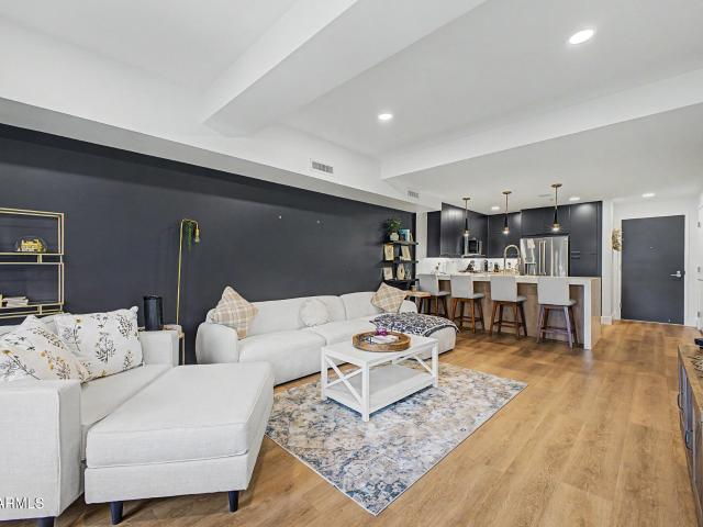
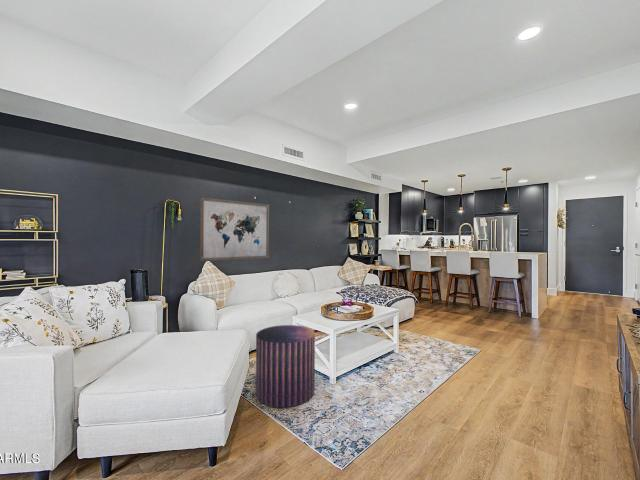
+ pouf (285, 362)
+ wall art (237, 230)
